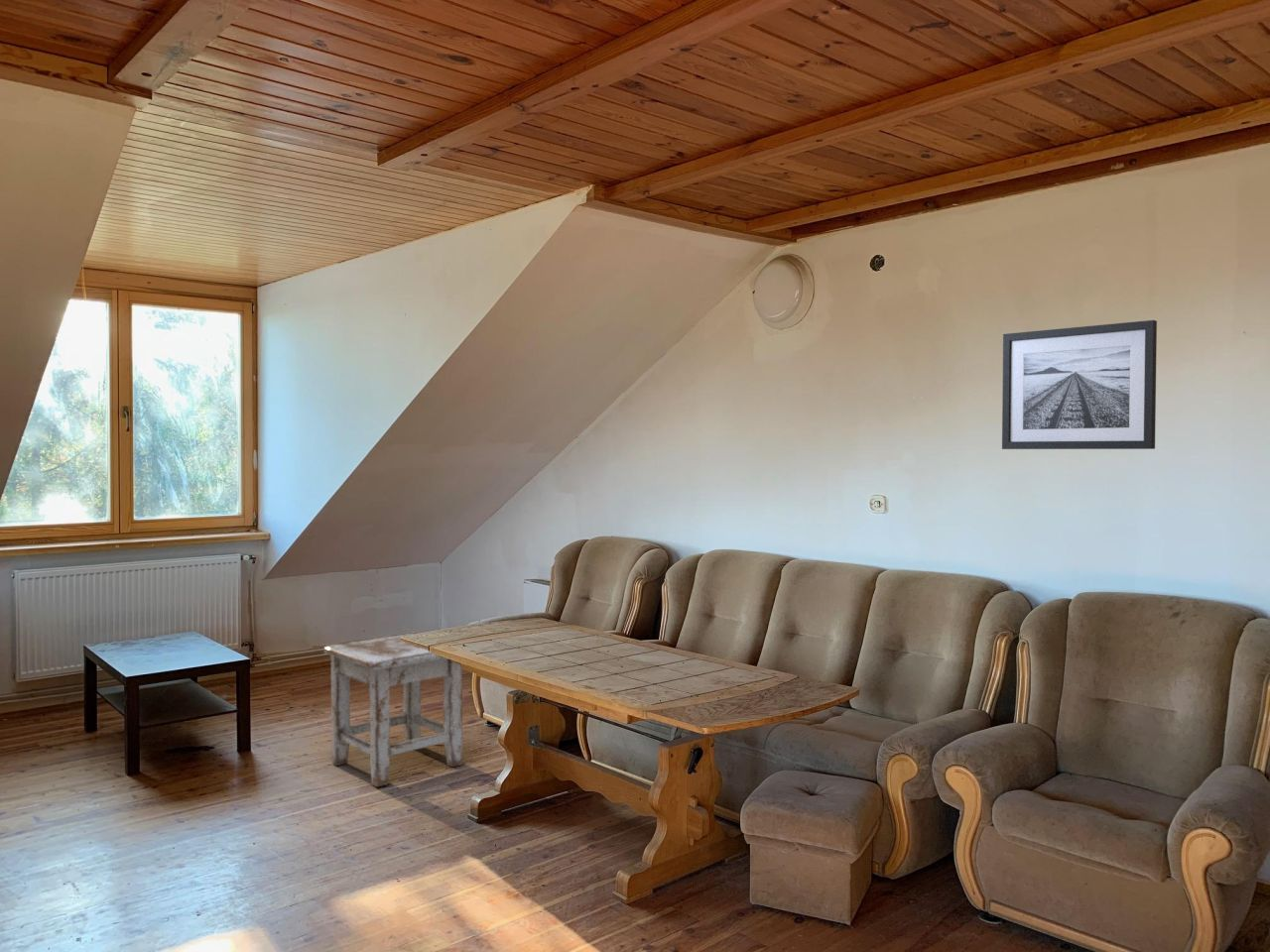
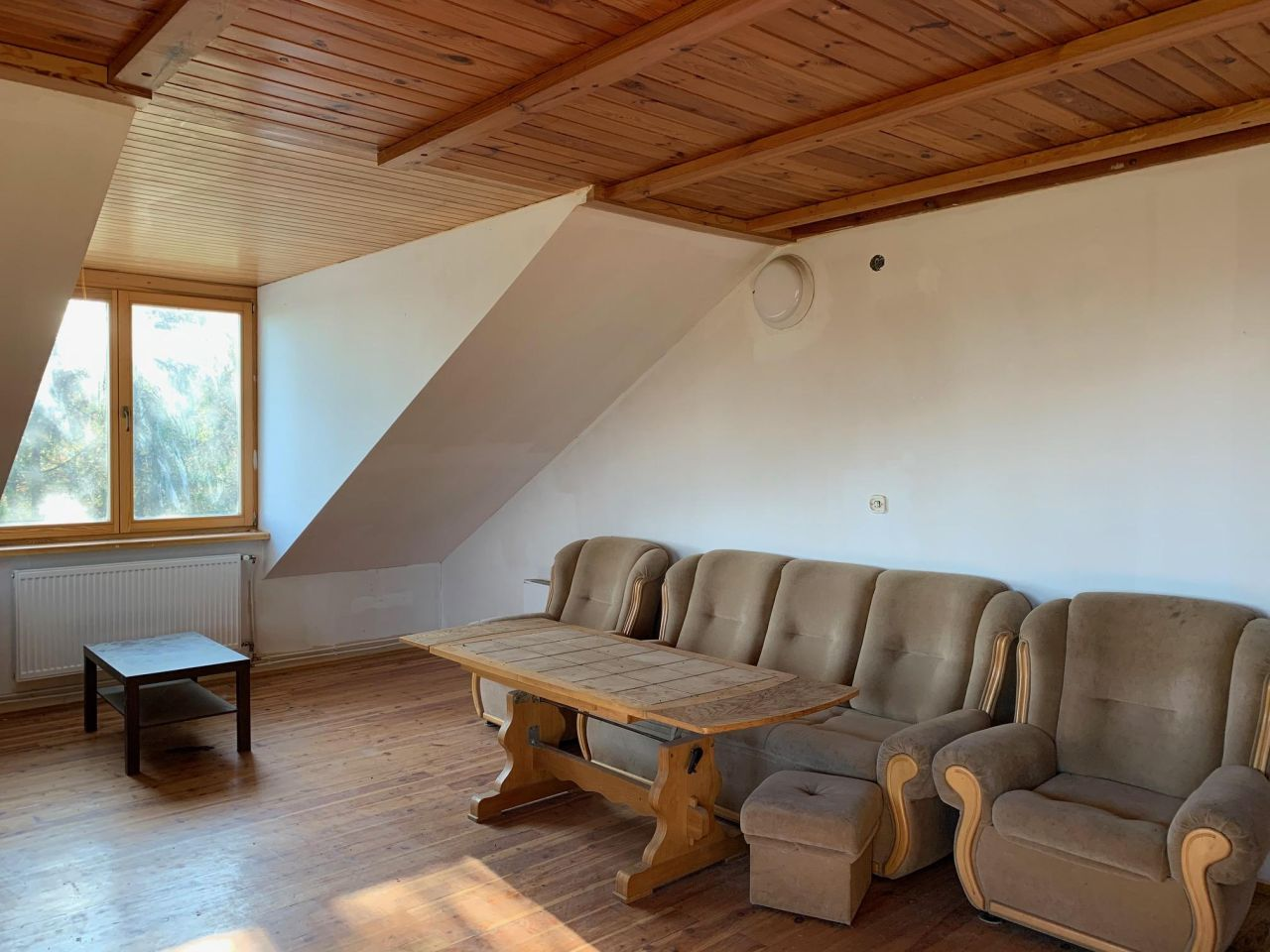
- stool (403, 705)
- wall art (1075, 388)
